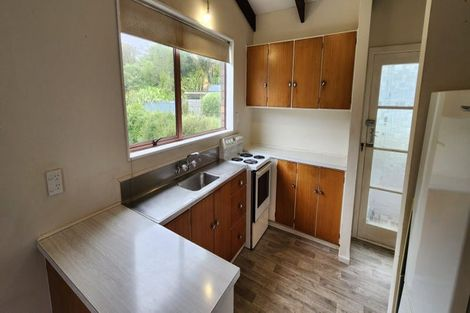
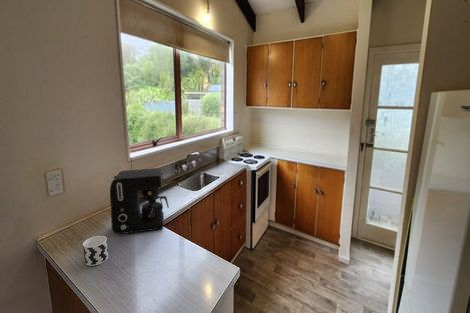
+ coffee maker (143, 198)
+ cup (94, 249)
